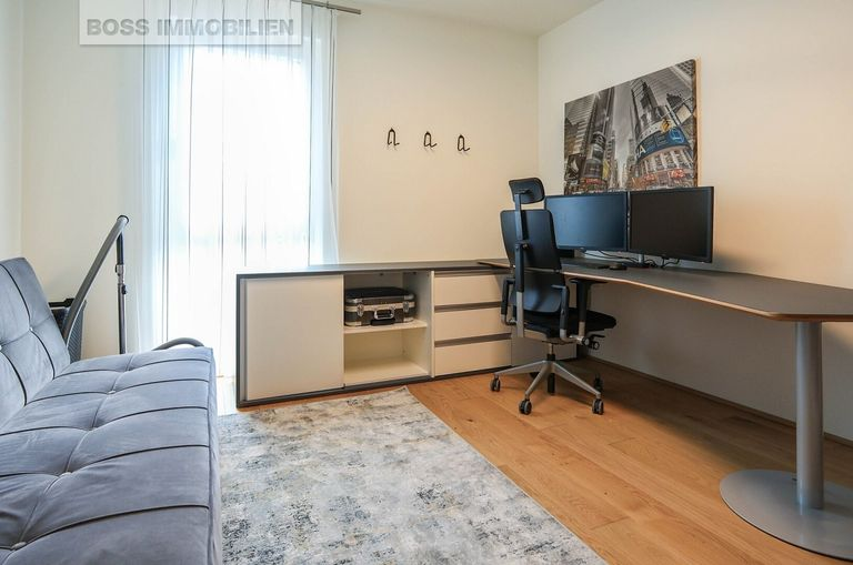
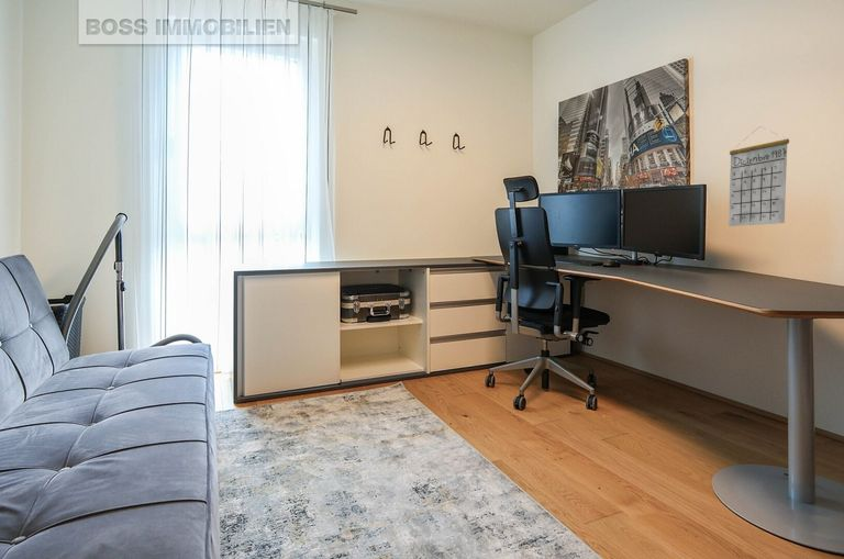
+ calendar (756, 175)
